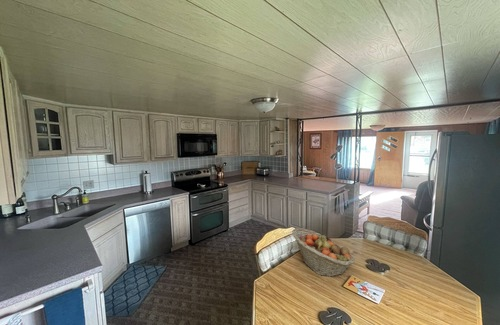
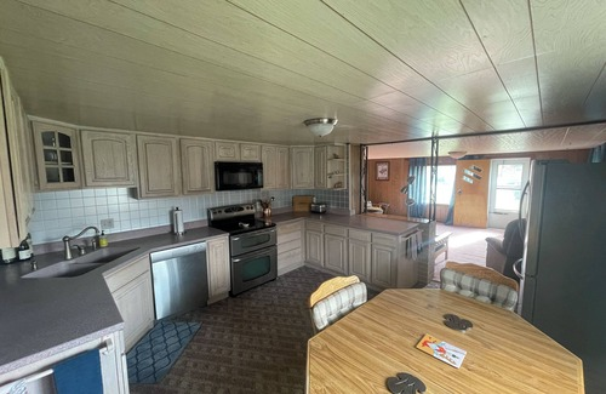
- fruit basket (320, 248)
